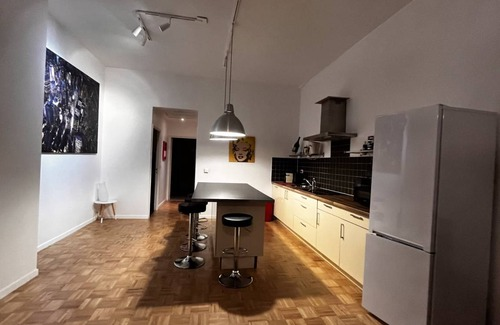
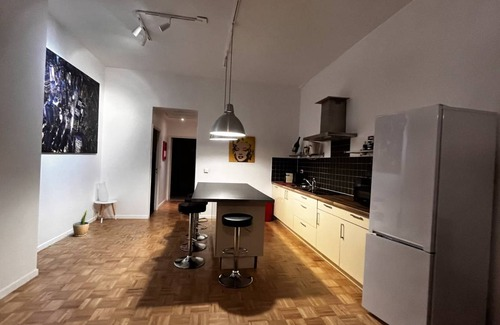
+ potted plant (81, 222)
